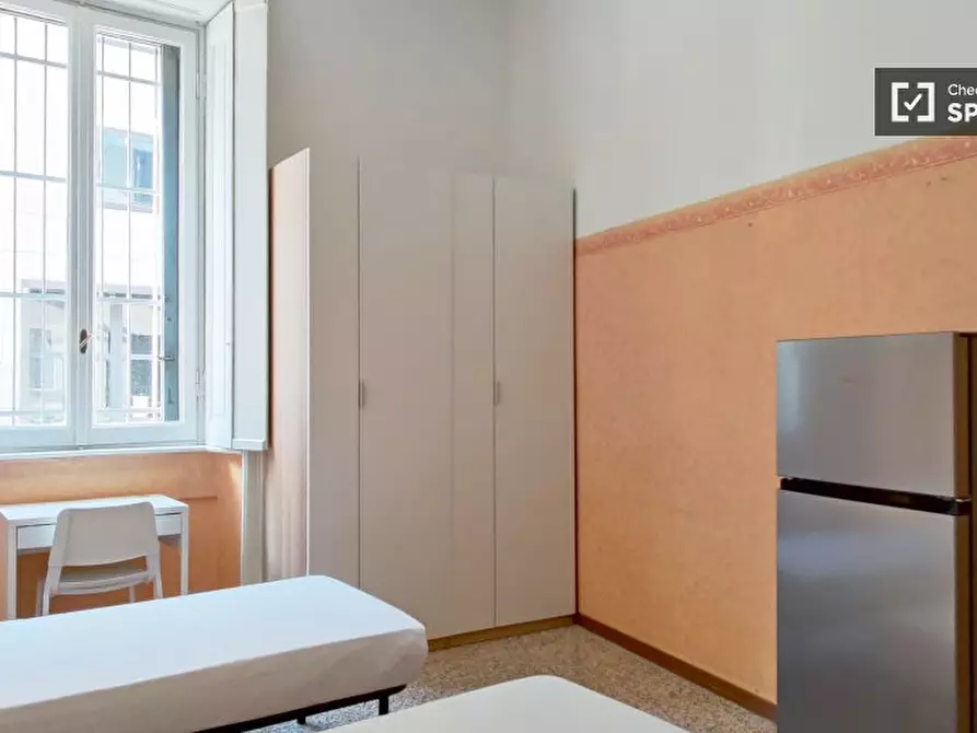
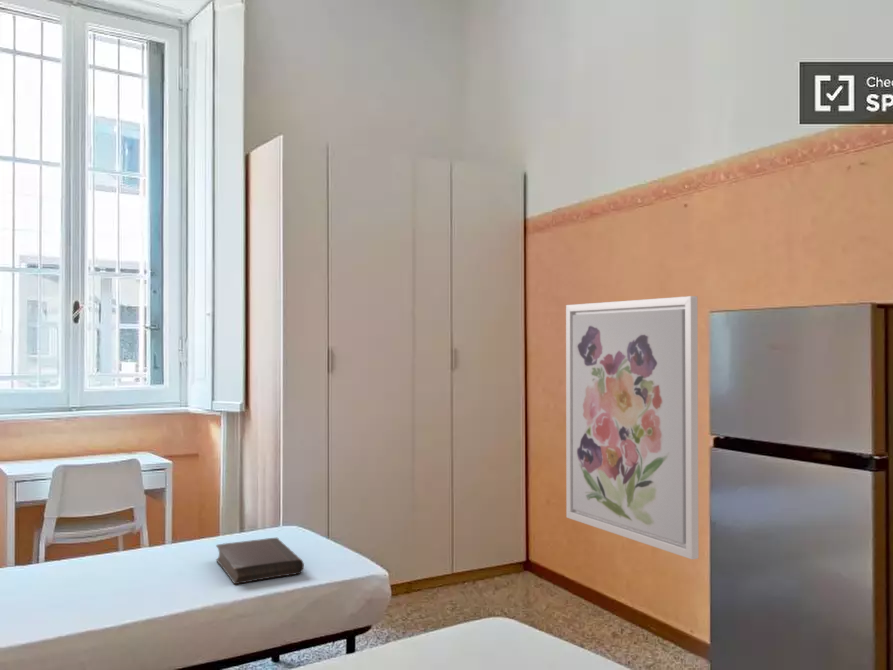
+ wall art (625, 418)
+ book (258, 558)
